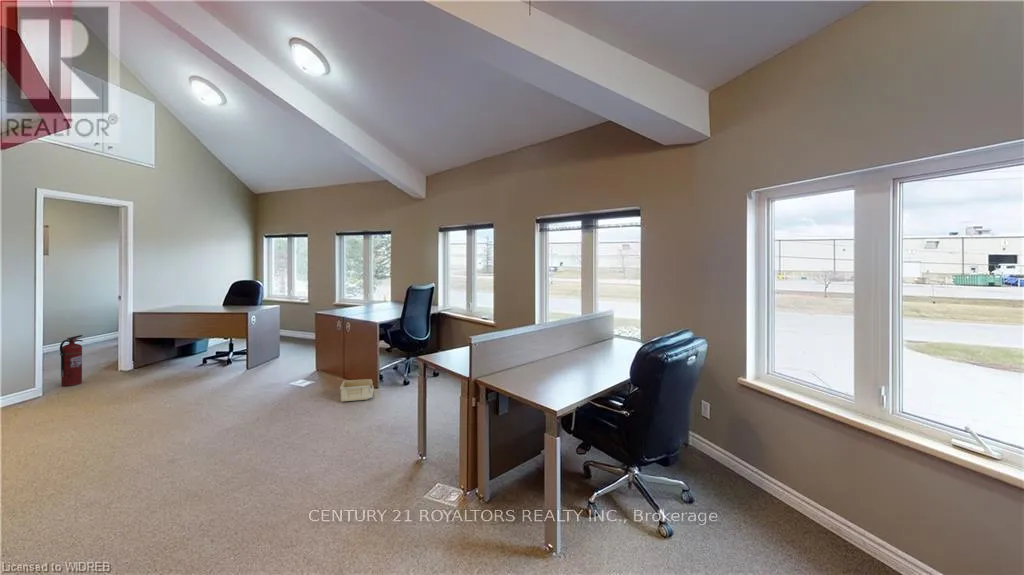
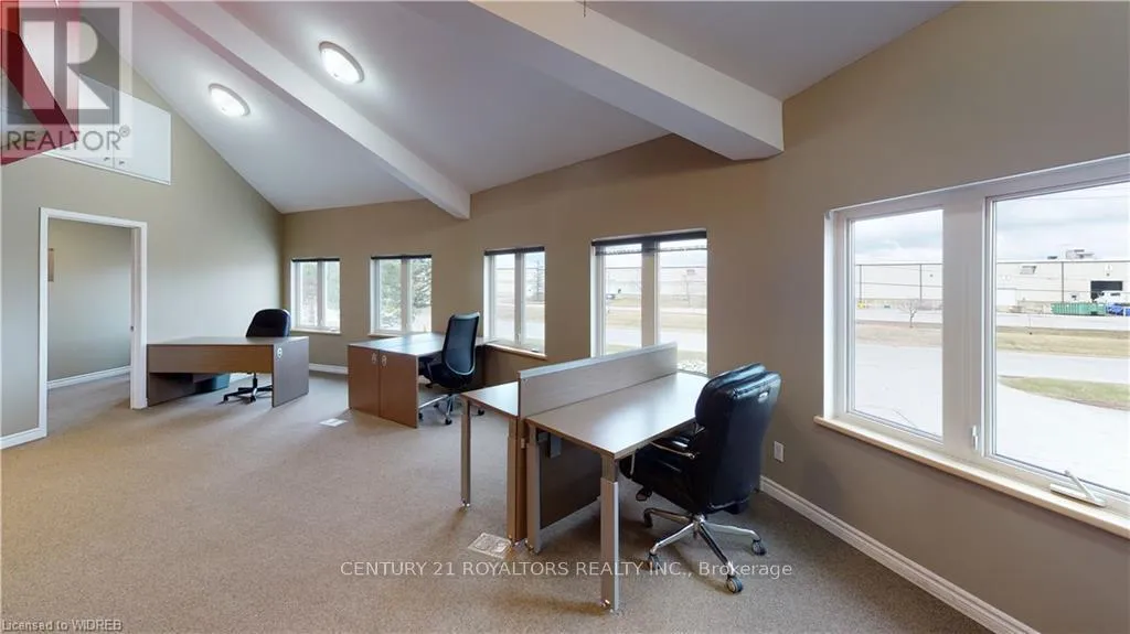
- storage bin (357, 389)
- fire extinguisher (71, 360)
